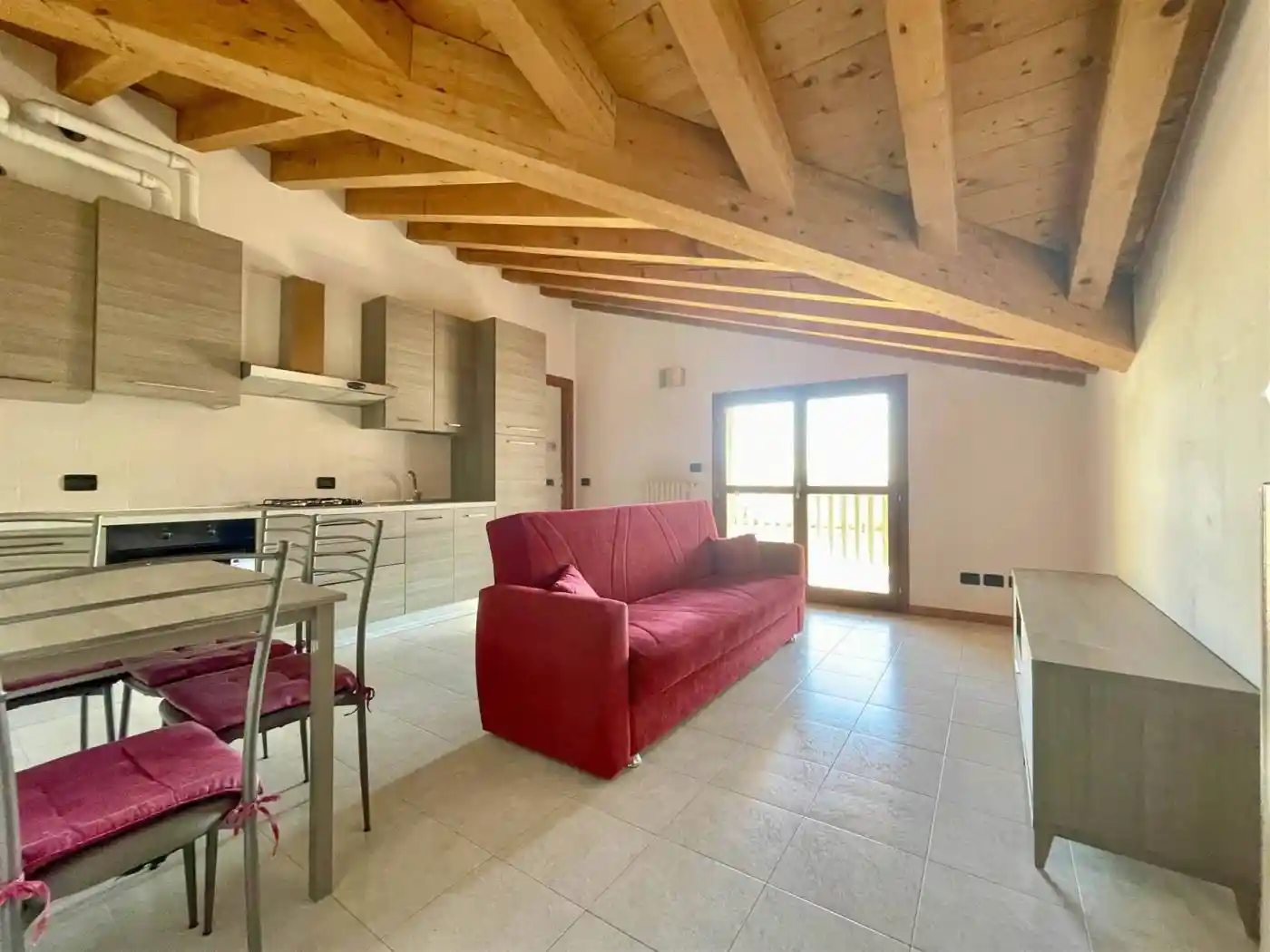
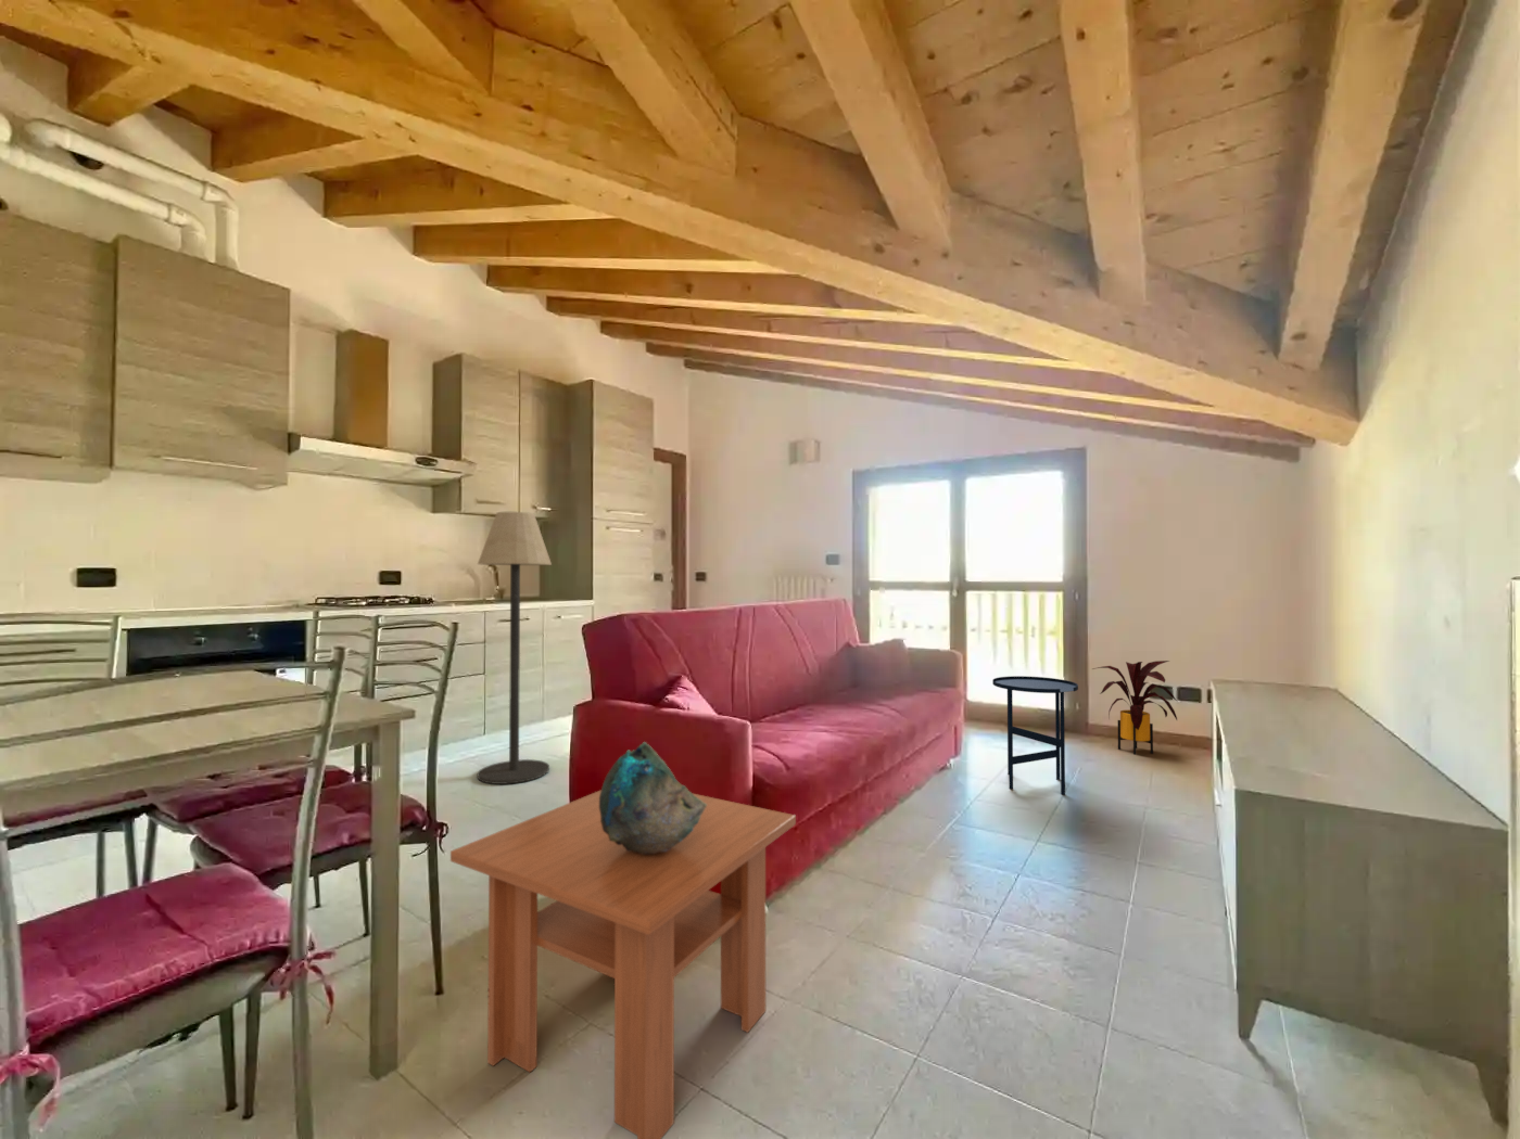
+ side table (1035, 732)
+ house plant (1132, 704)
+ coffee table (634, 933)
+ floor lamp (515, 642)
+ decorative bowl (652, 797)
